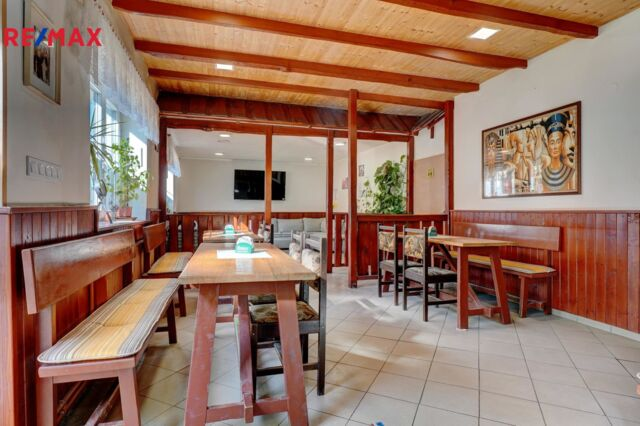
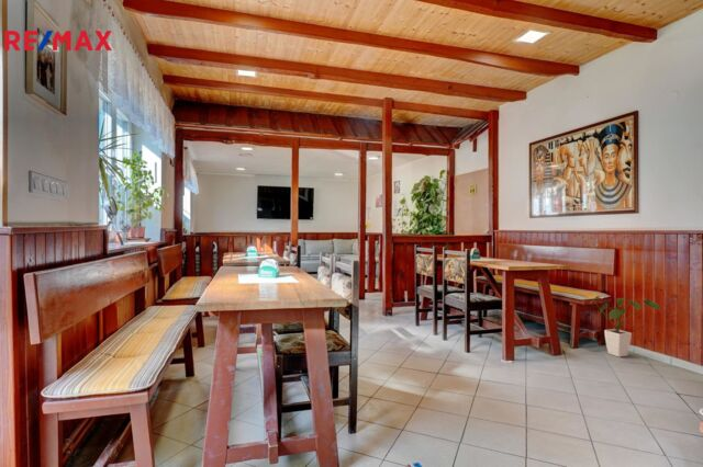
+ house plant (622, 324)
